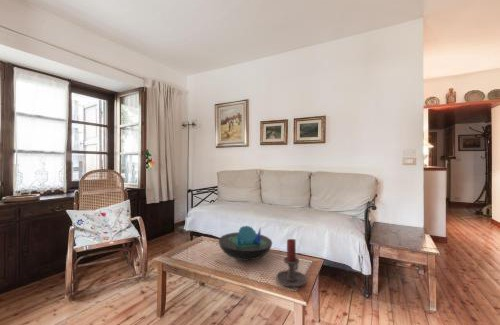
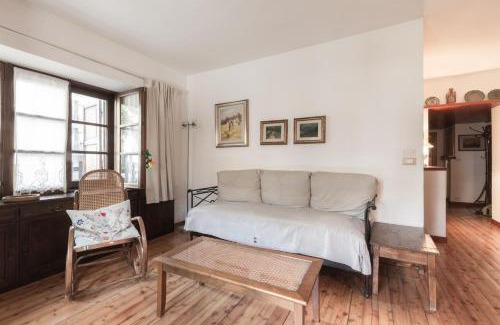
- candle holder (292, 258)
- decorative bowl (245, 241)
